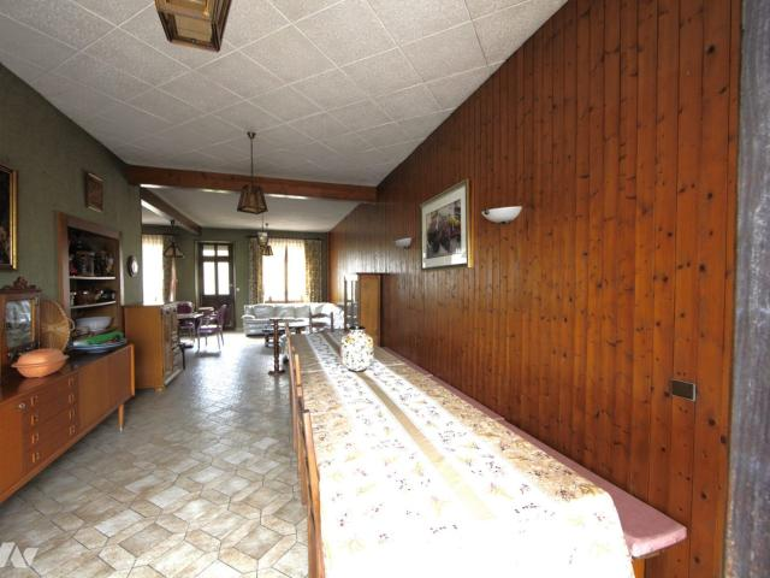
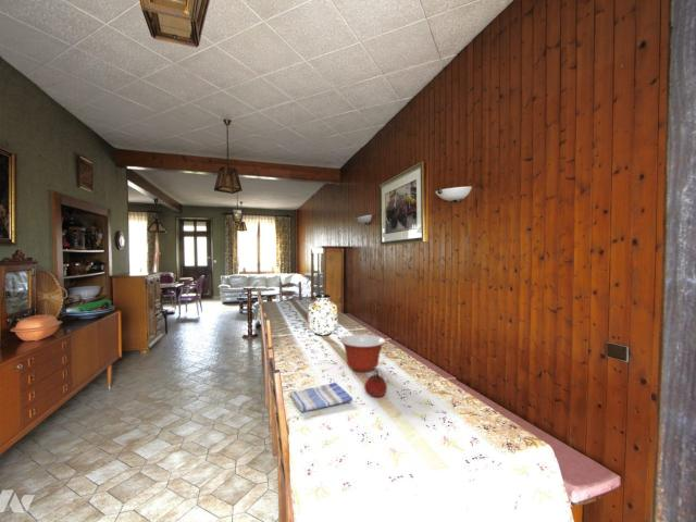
+ fruit (375, 382)
+ dish towel (320, 396)
+ mixing bowl (362, 353)
